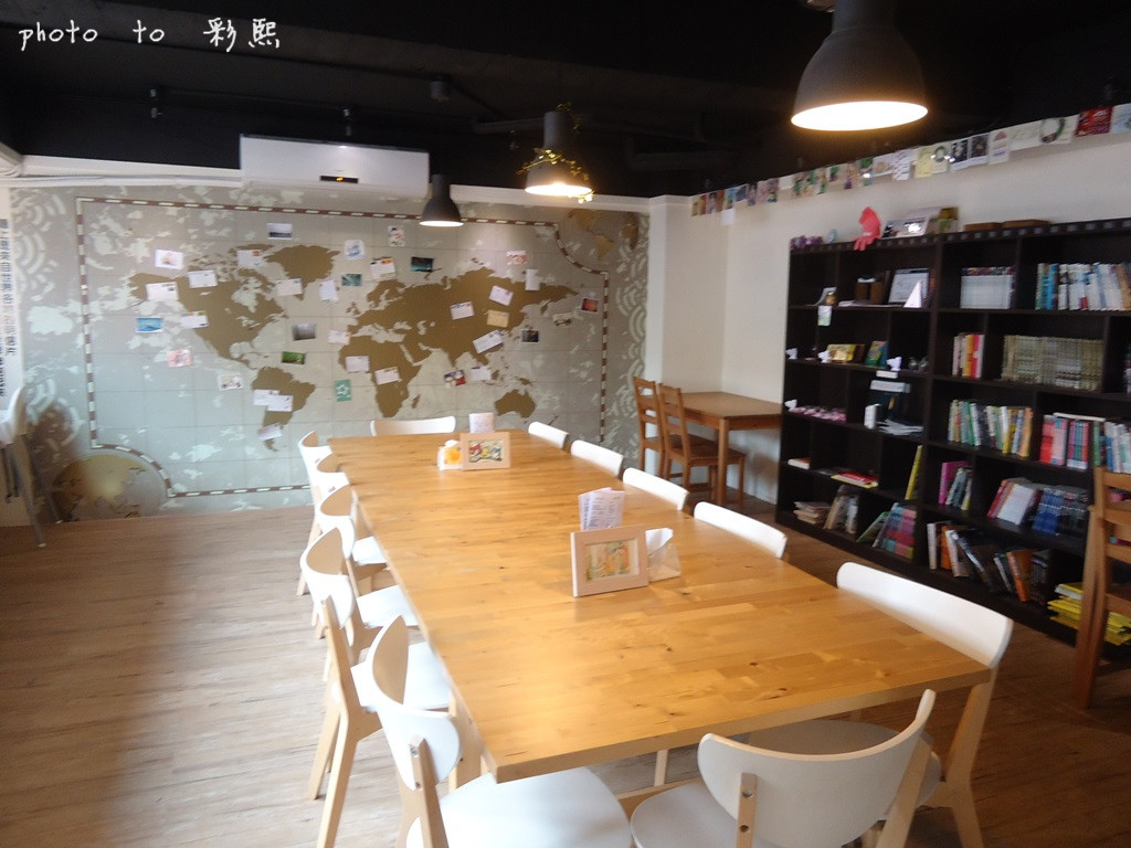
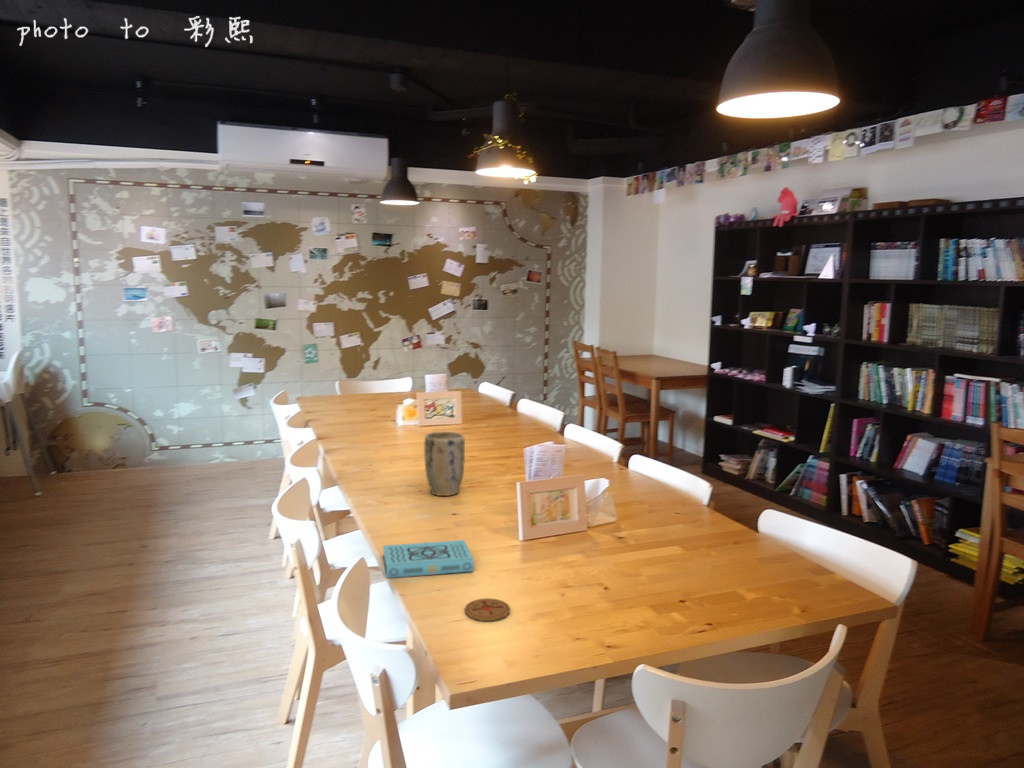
+ coaster (487, 609)
+ plant pot (444, 463)
+ book (427, 558)
